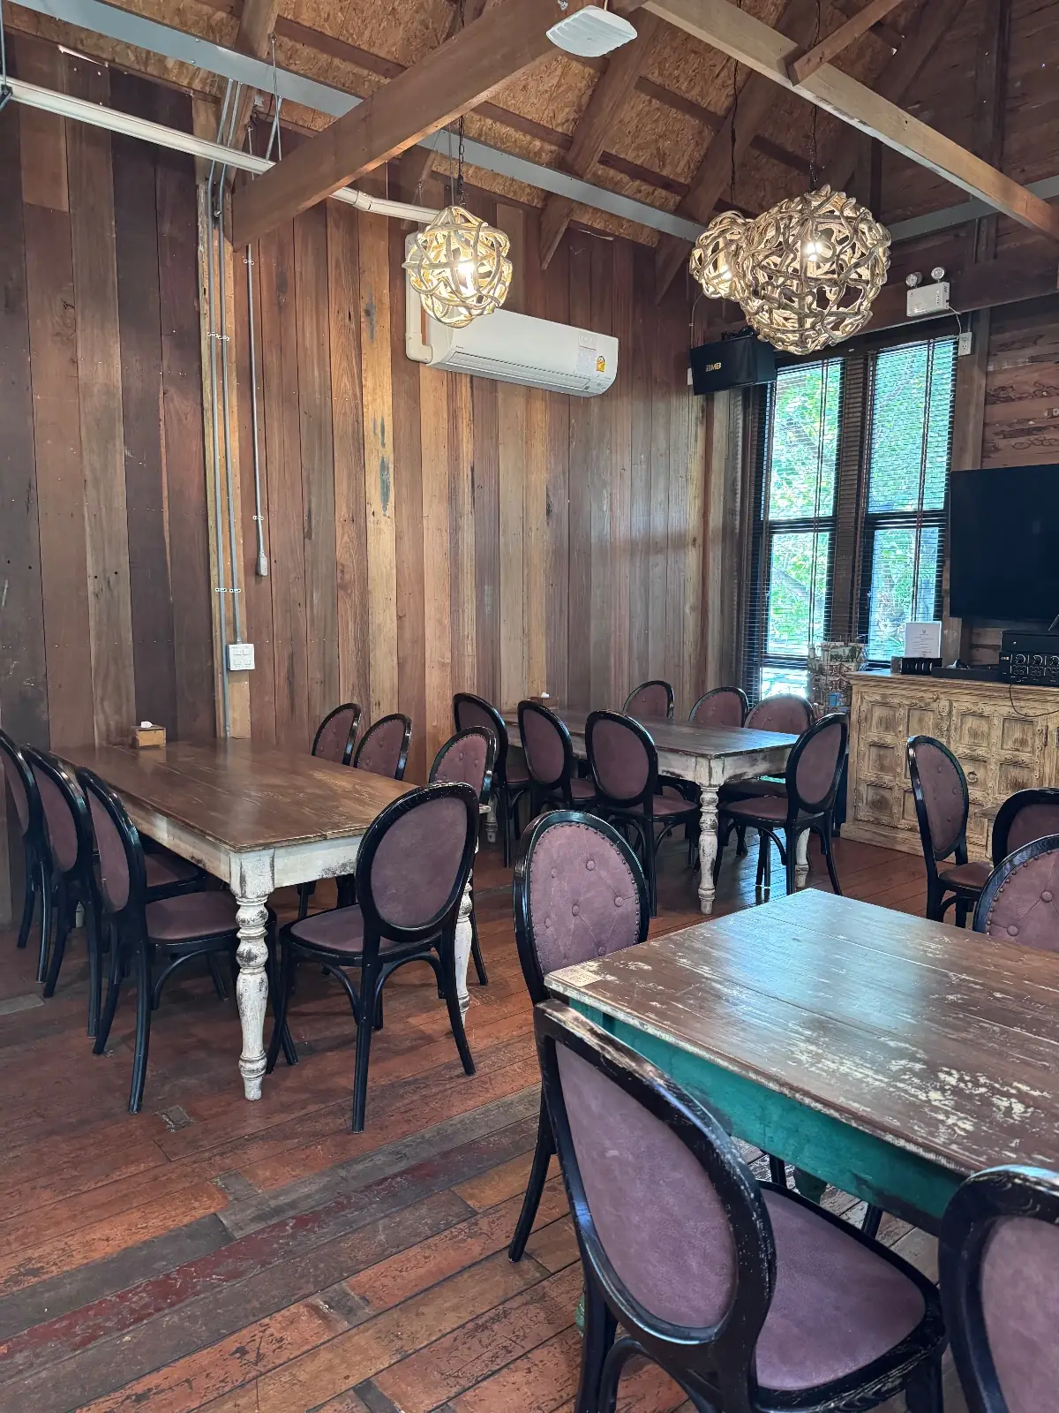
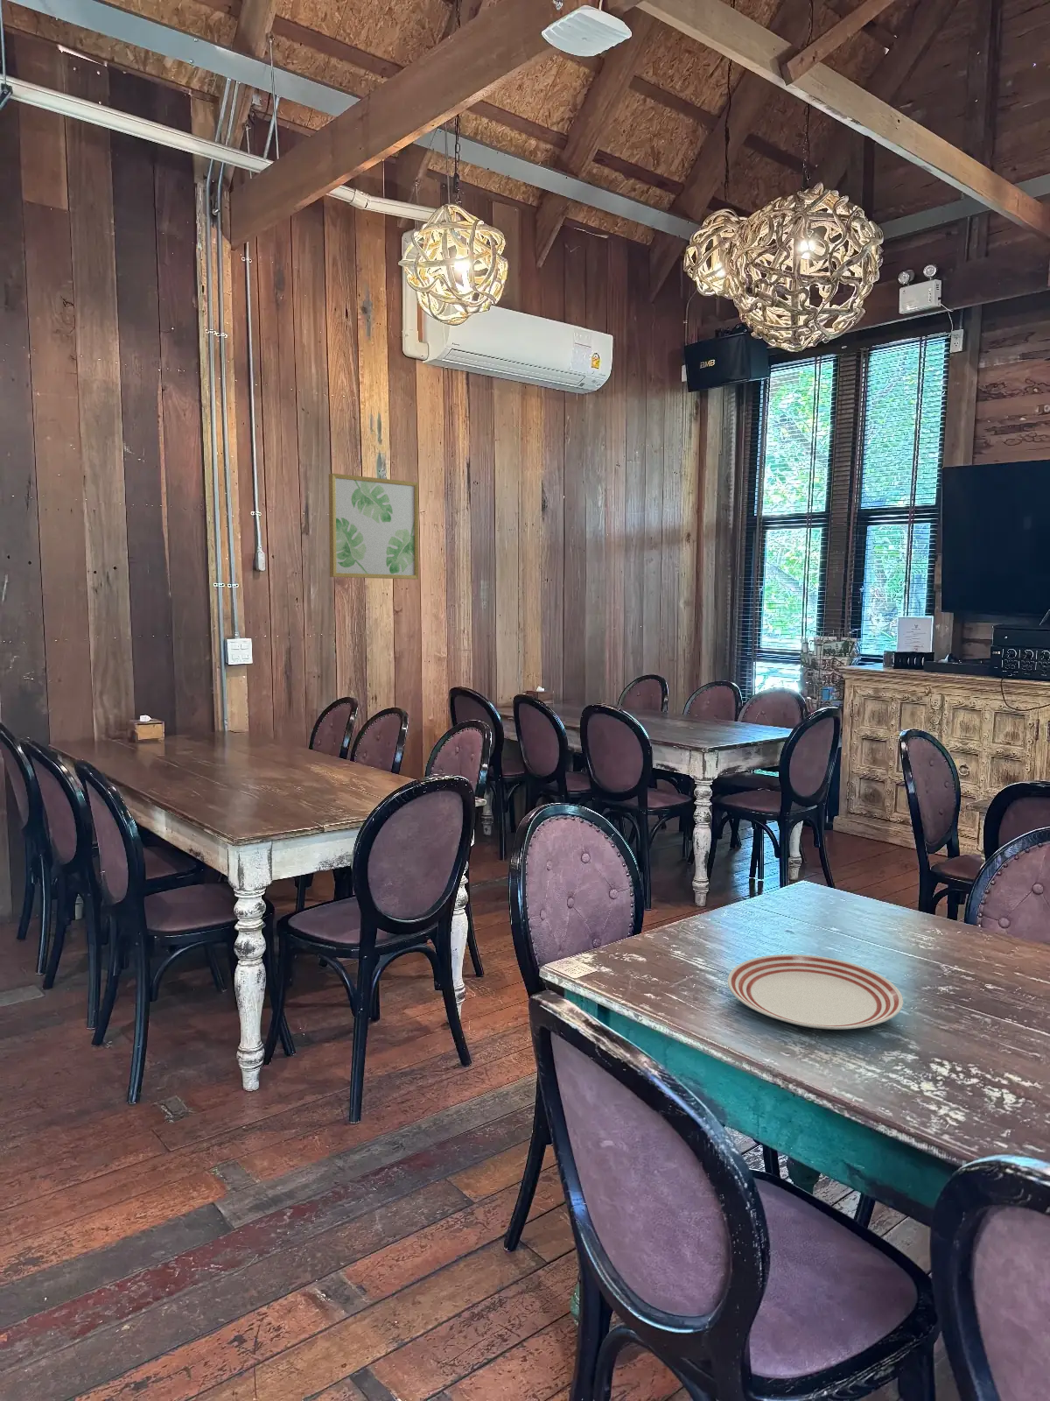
+ dinner plate (813, 995)
+ wall art (375, 528)
